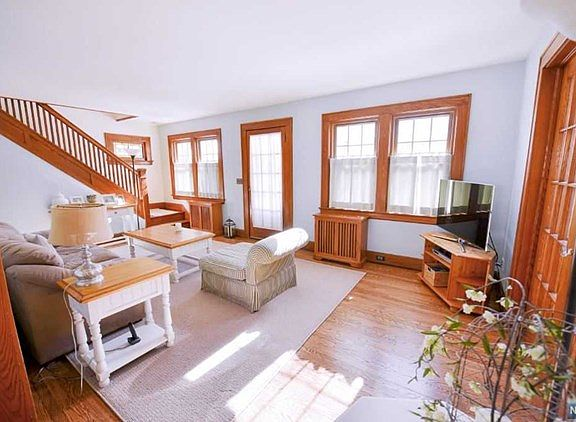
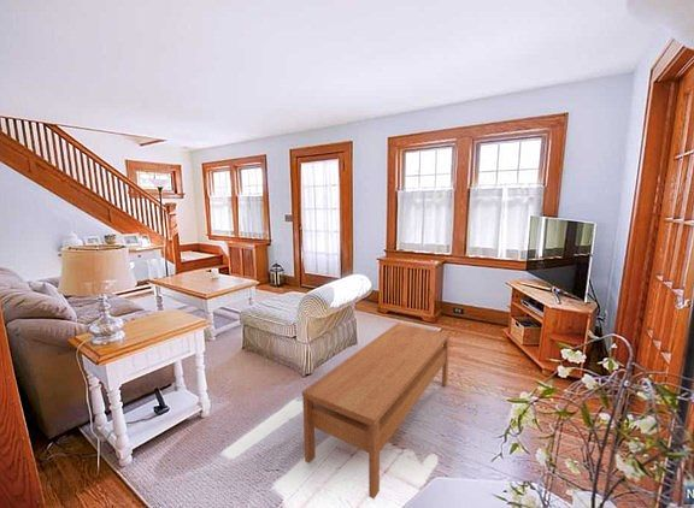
+ coffee table (388, 386)
